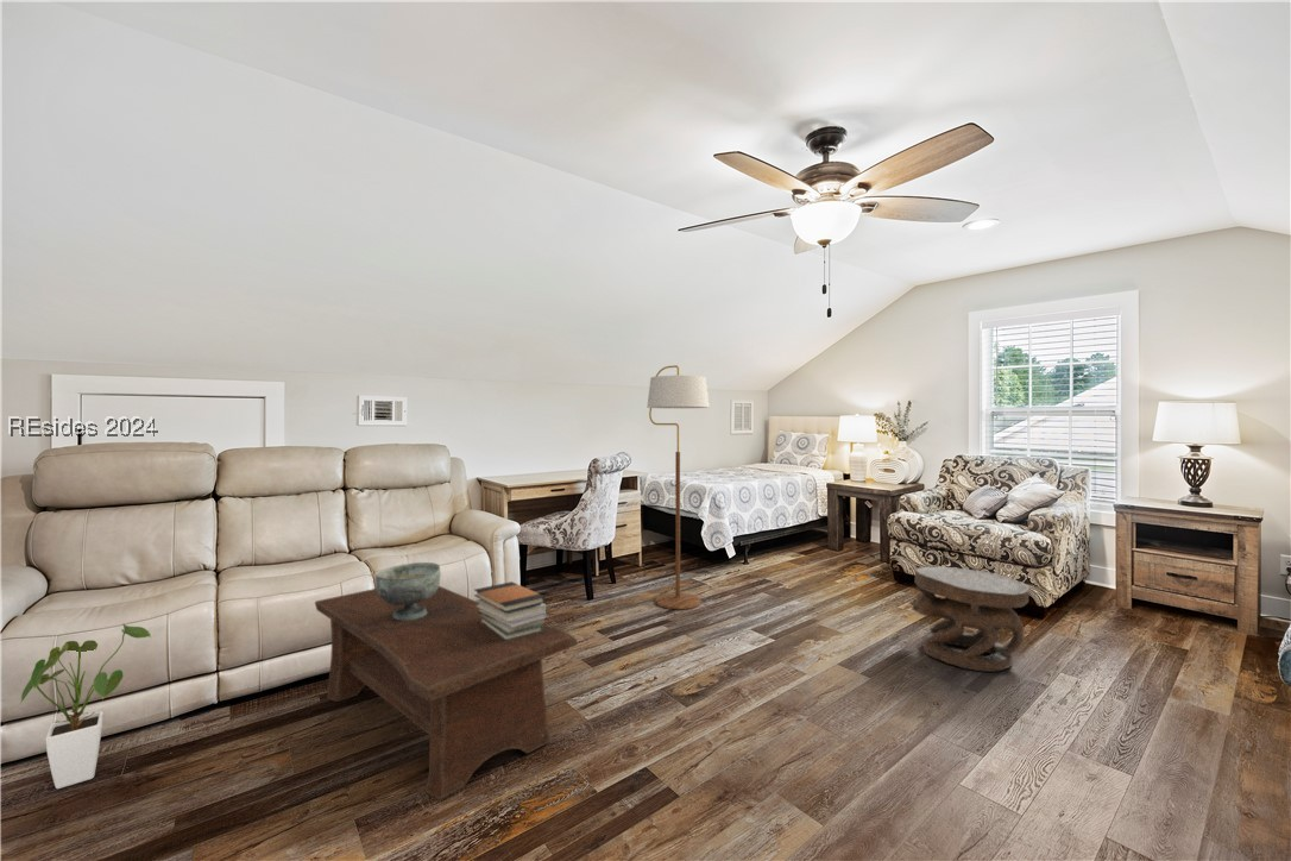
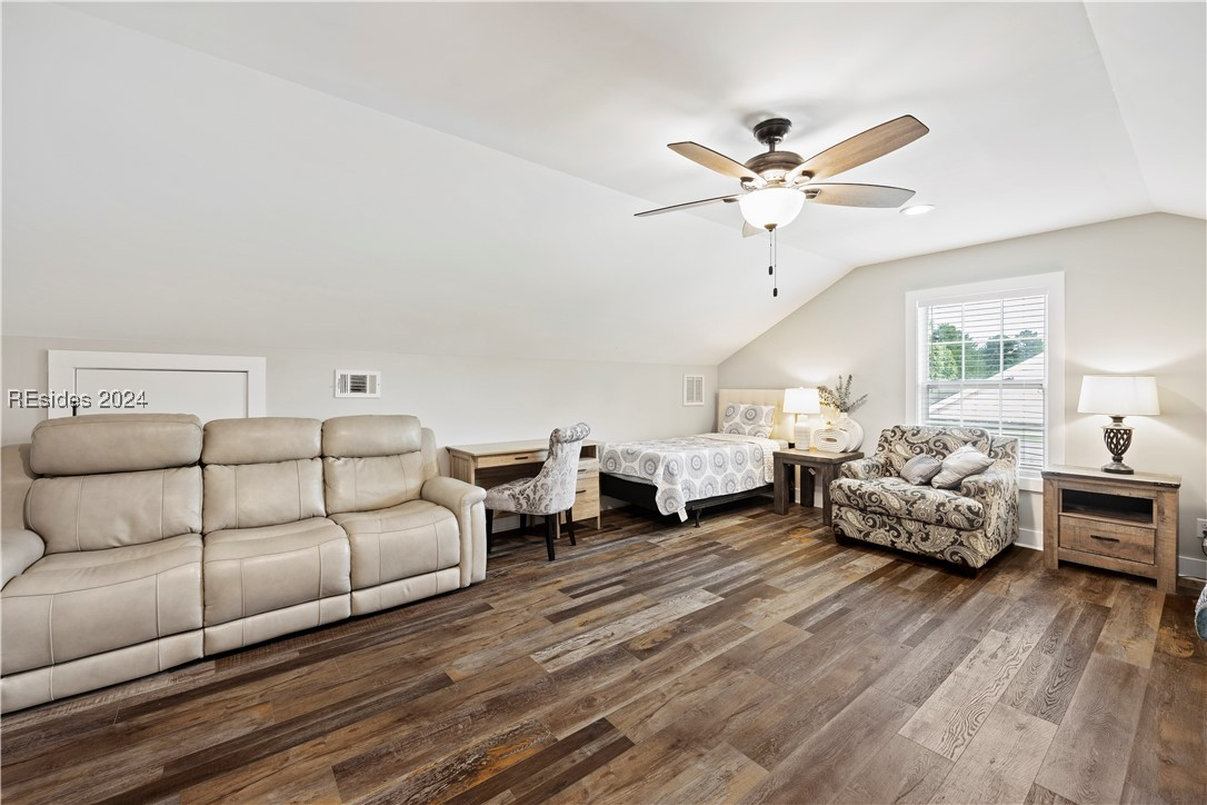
- carved stool (965, 615)
- house plant (86, 704)
- floor lamp (675, 483)
- book stack (510, 609)
- decorative bowl (409, 591)
- coffee table (429, 668)
